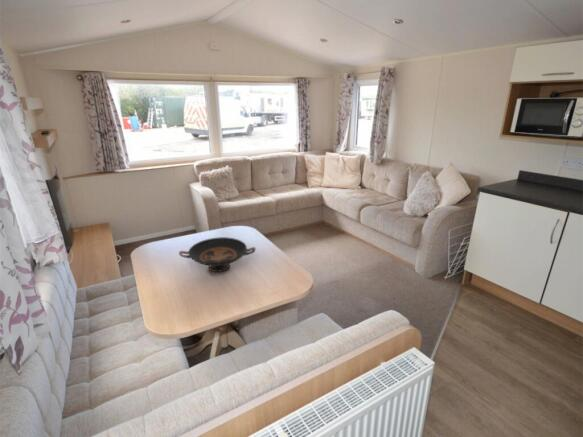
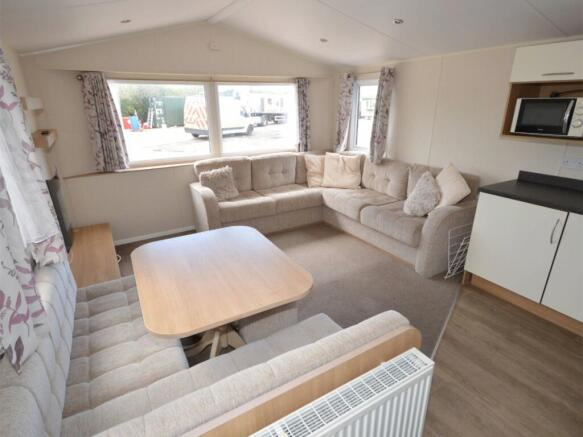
- decorative bowl (218, 257)
